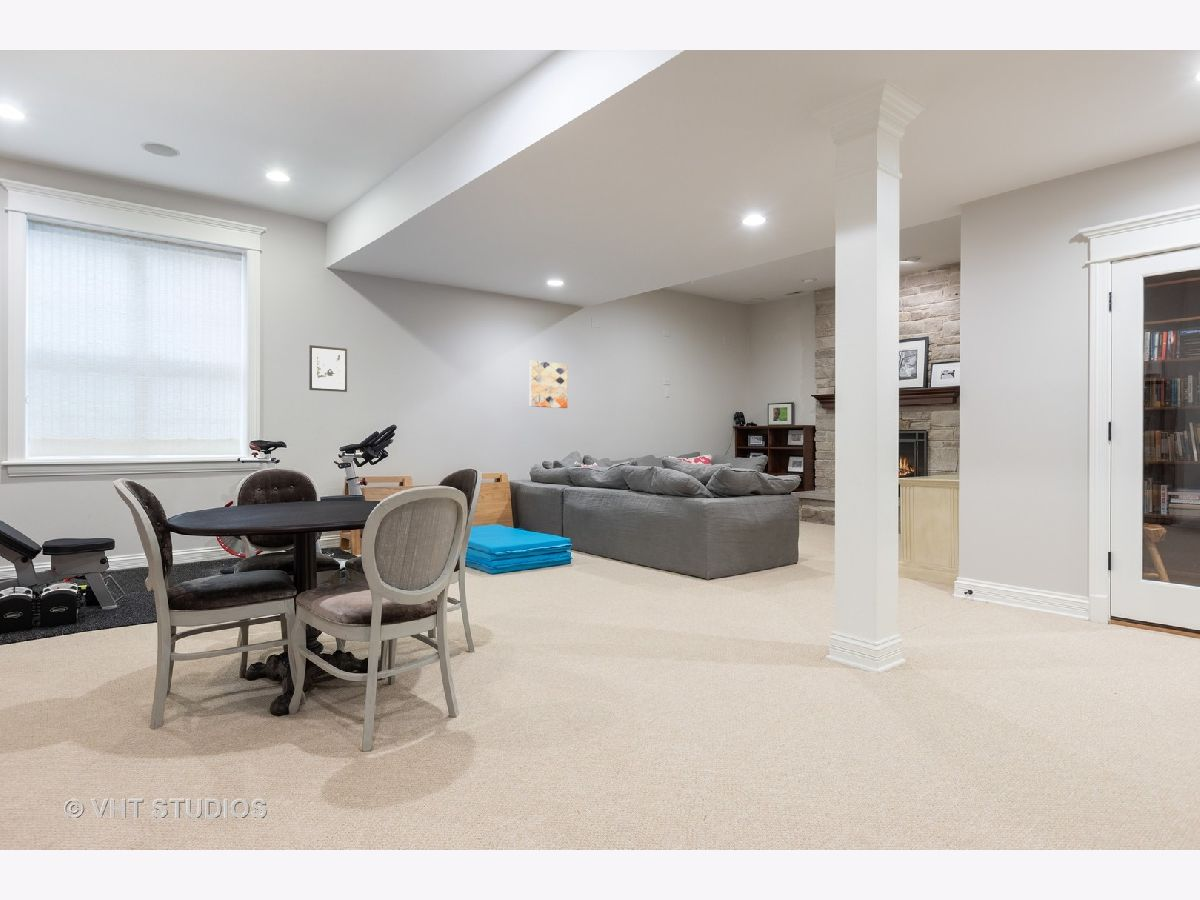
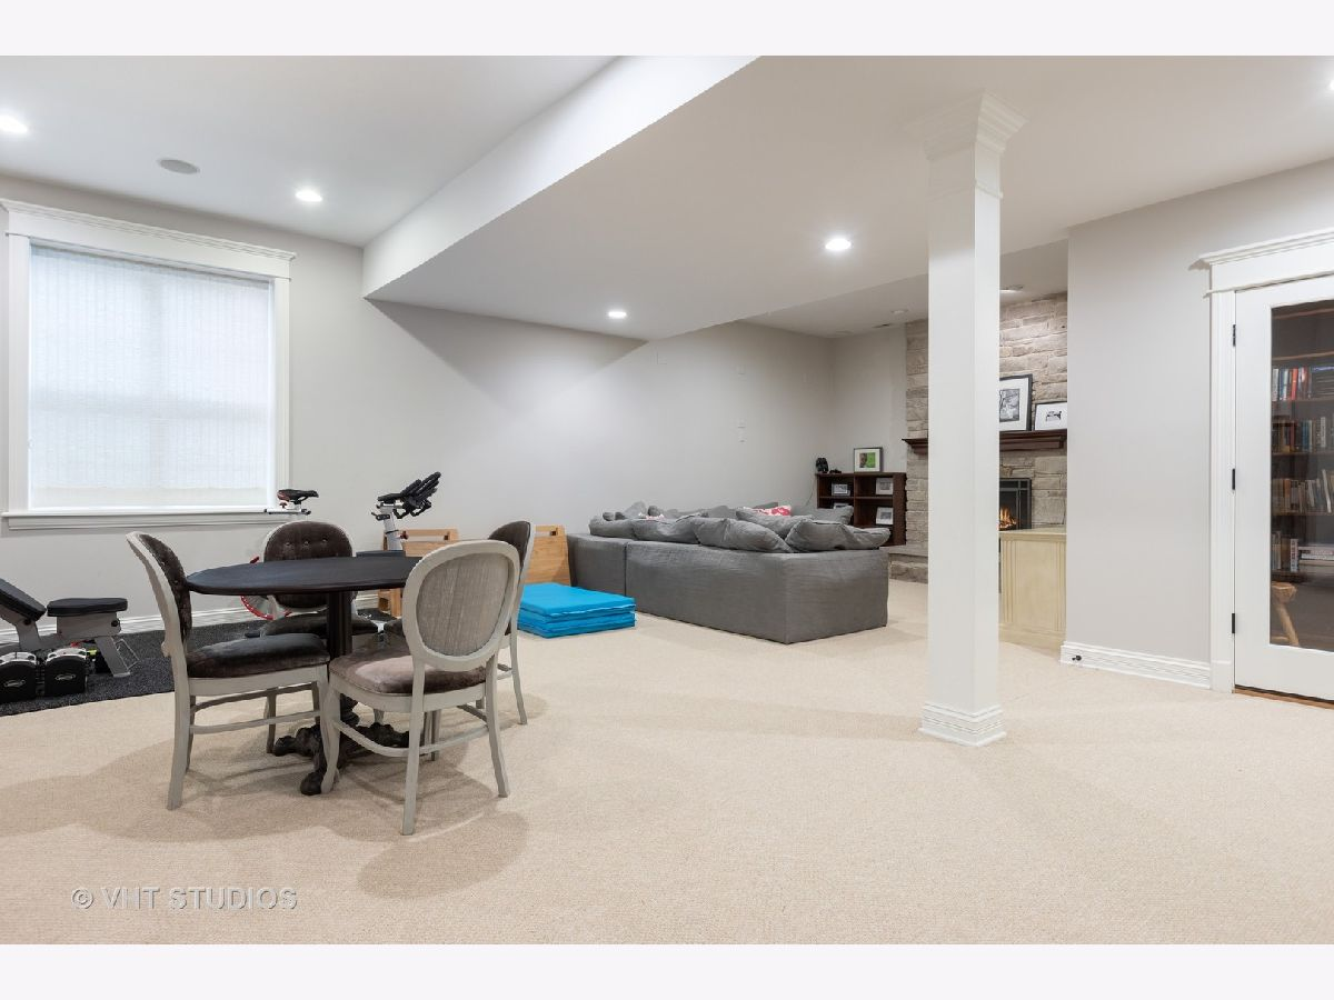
- wall art (328, 369)
- wall art (548, 384)
